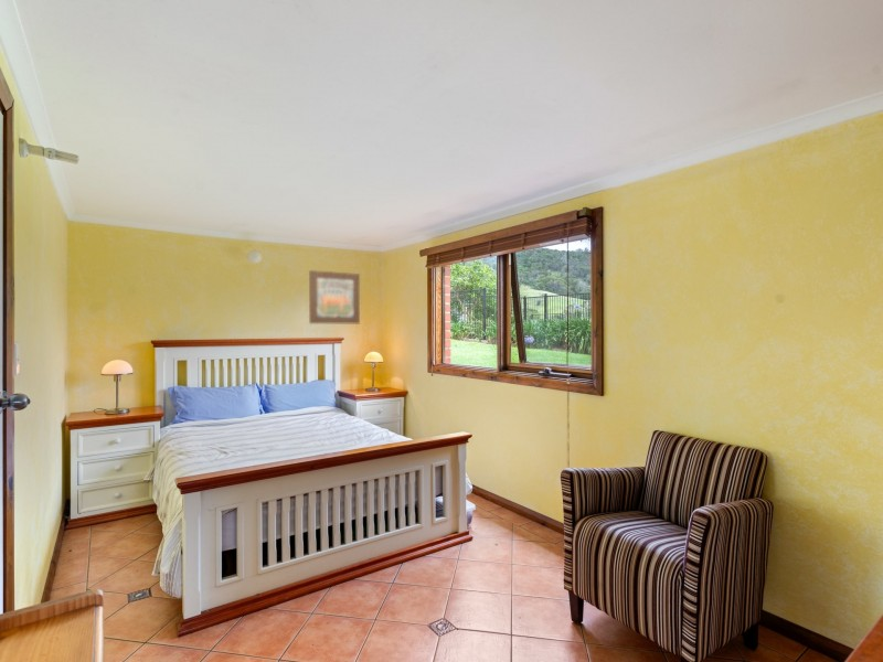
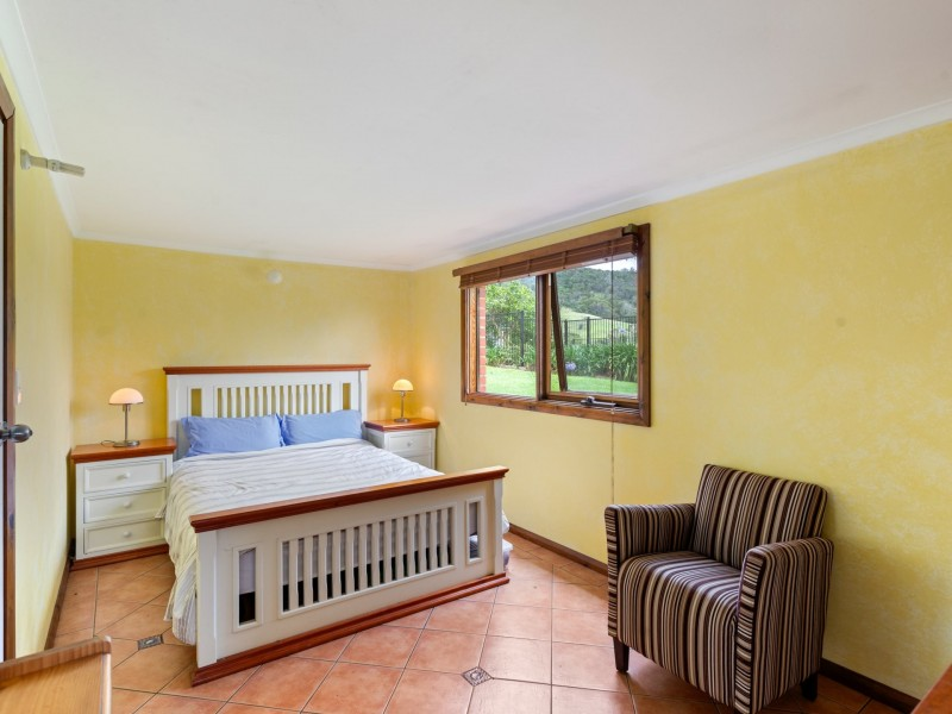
- wall art (334, 298)
